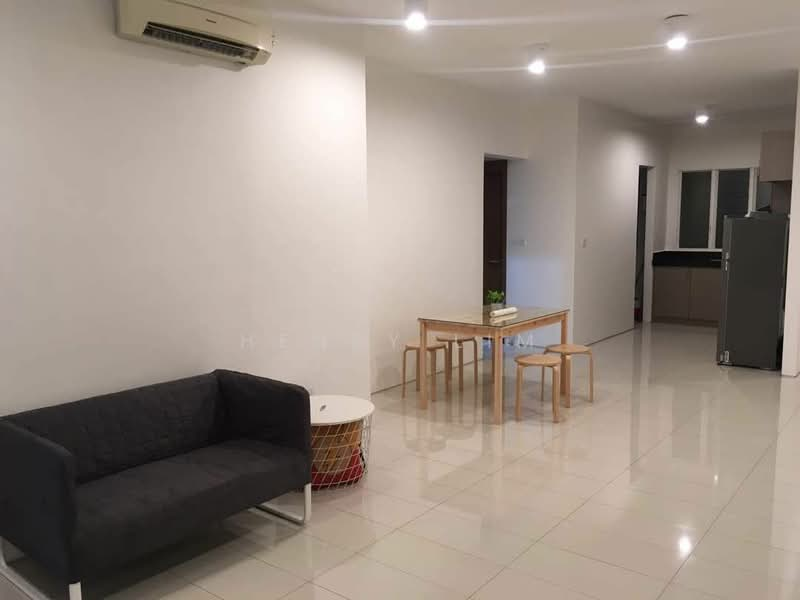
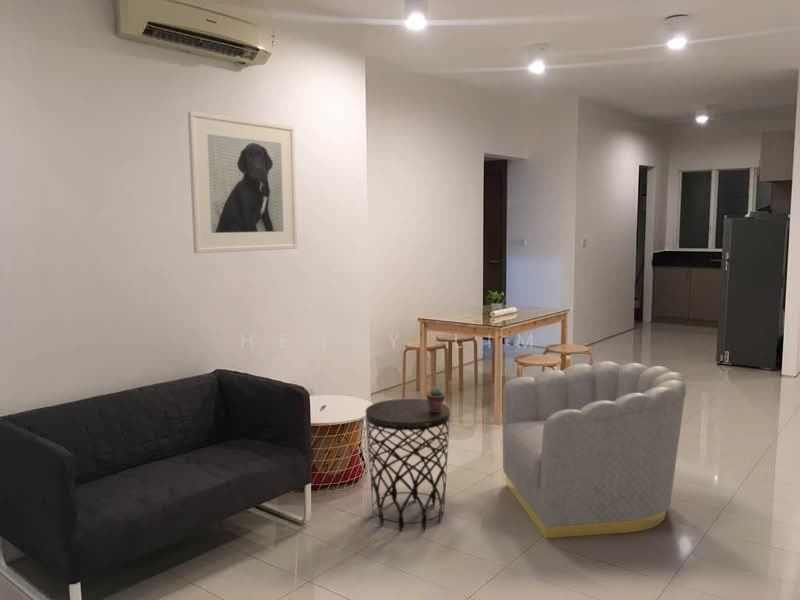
+ side table (408, 463)
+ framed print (247, 185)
+ armchair (596, 439)
+ potted succulent (435, 398)
